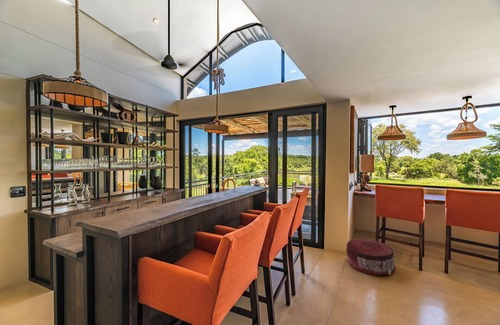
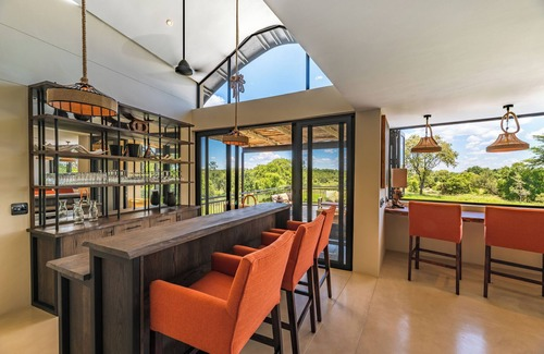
- pouf (369, 254)
